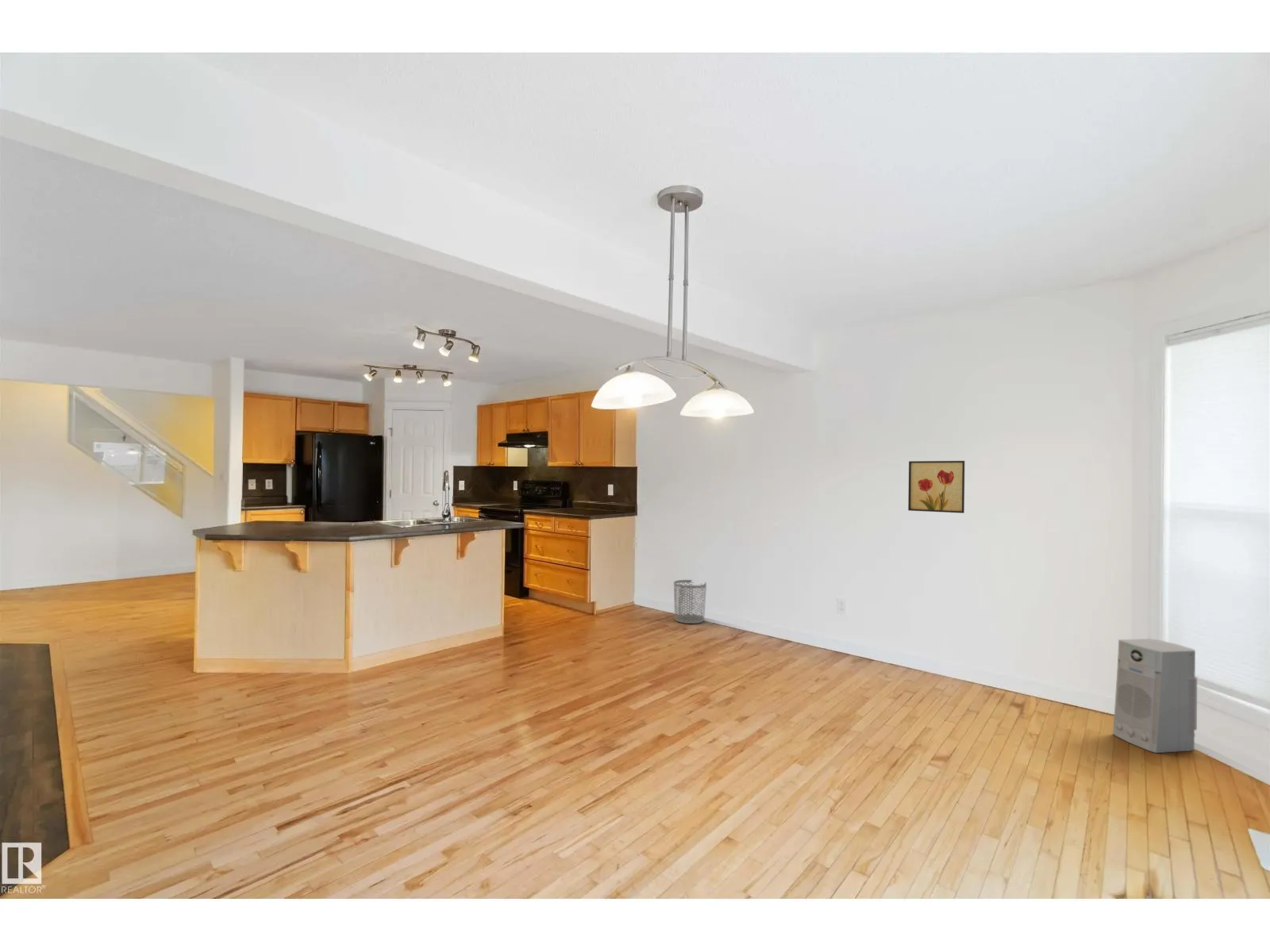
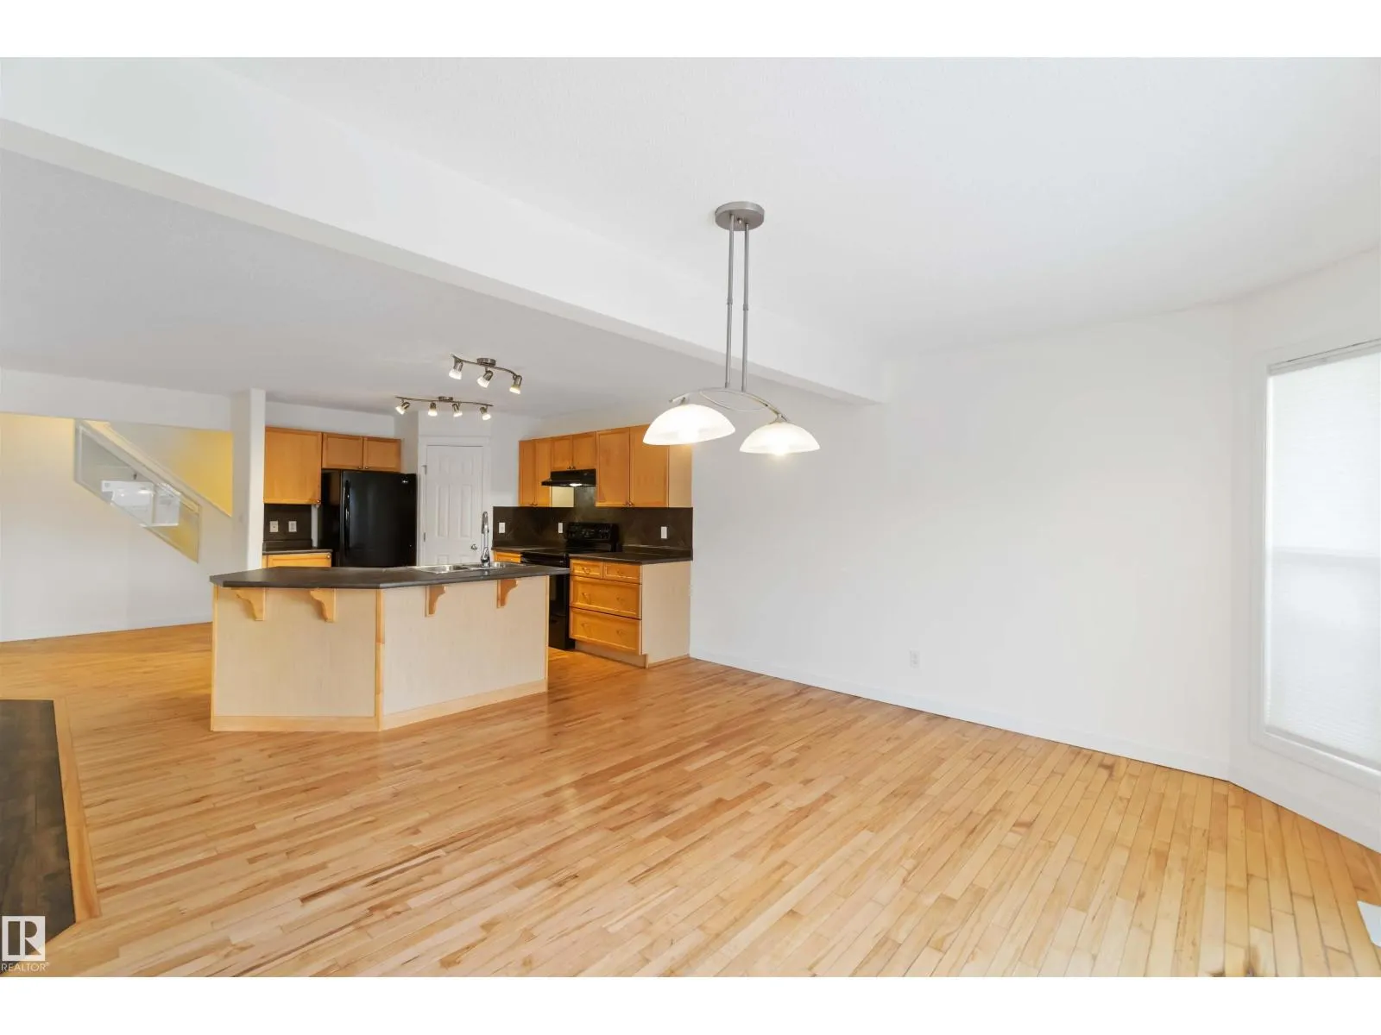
- air purifier (1155, 693)
- waste bin (689, 601)
- wall art (936, 486)
